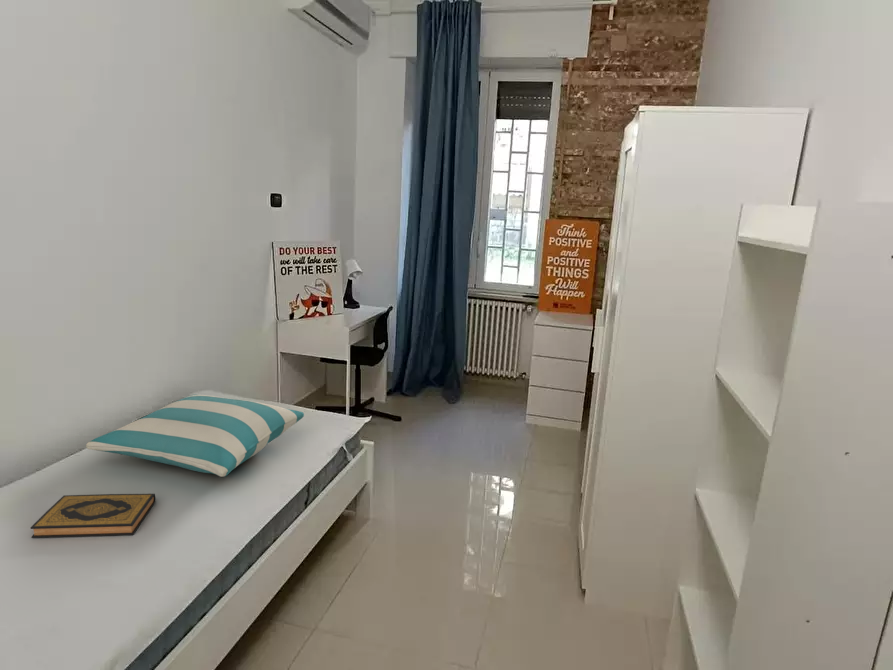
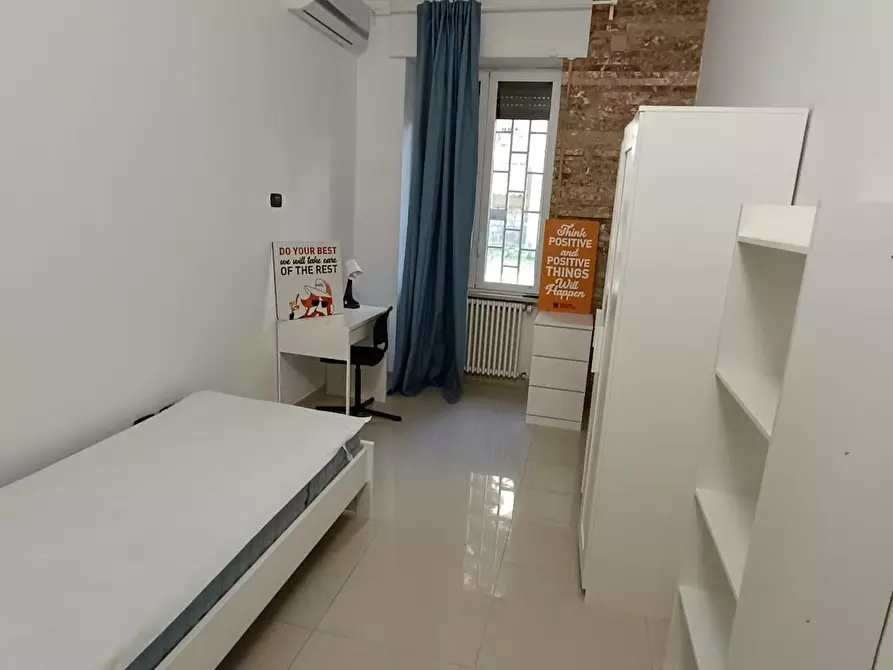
- hardback book (97, 513)
- pillow (205, 431)
